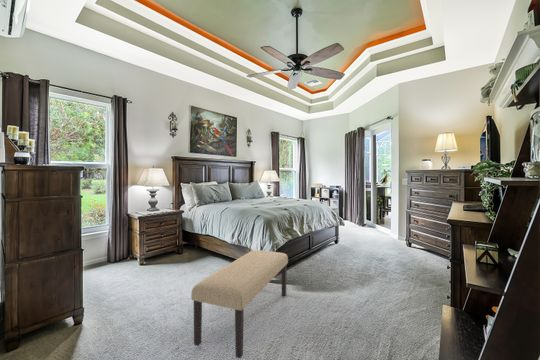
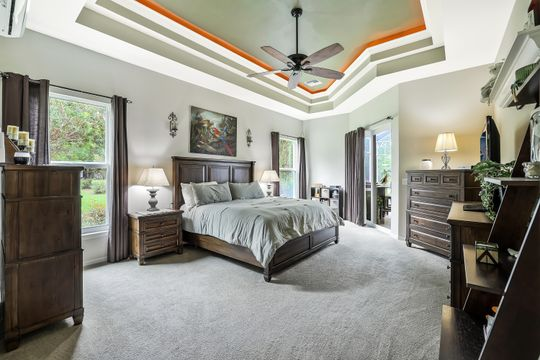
- bench (248, 289)
